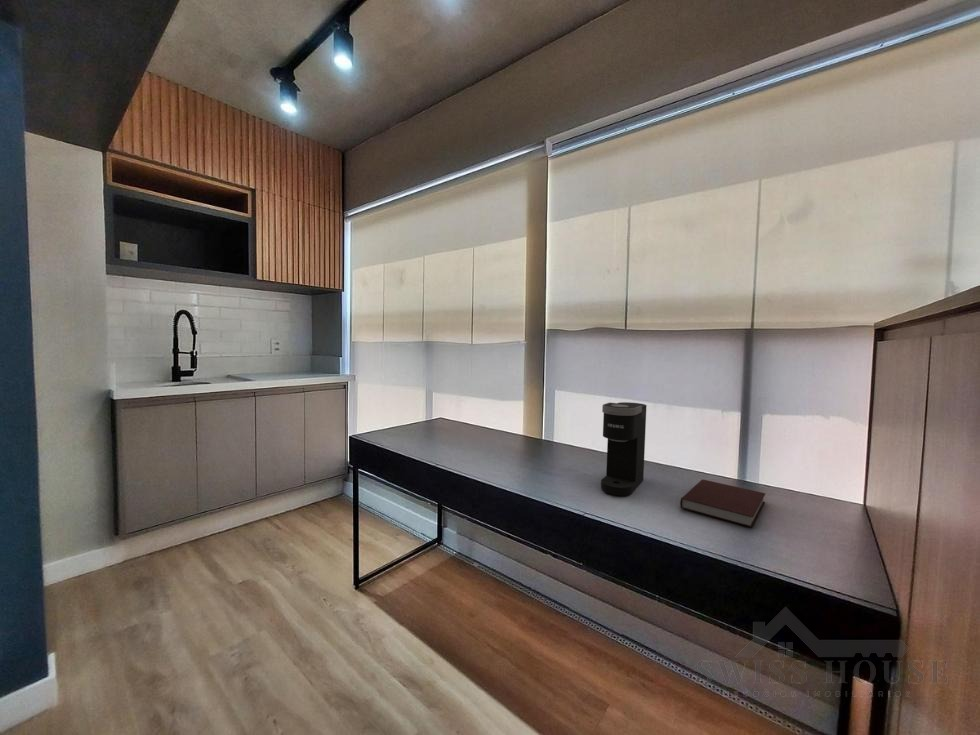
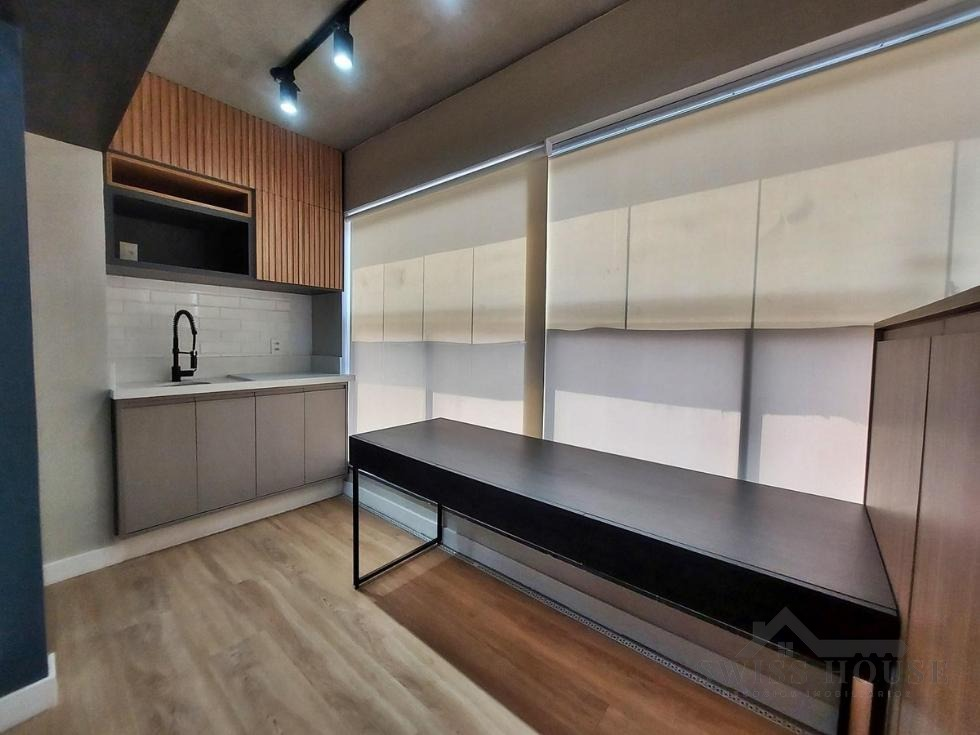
- coffee maker (624, 444)
- notebook (723, 500)
